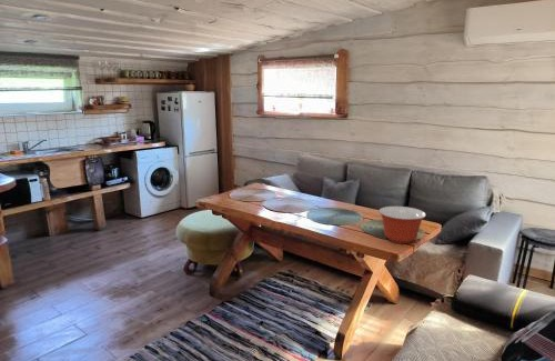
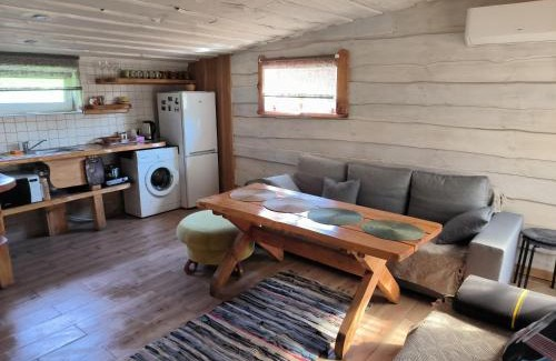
- mixing bowl (401, 225)
